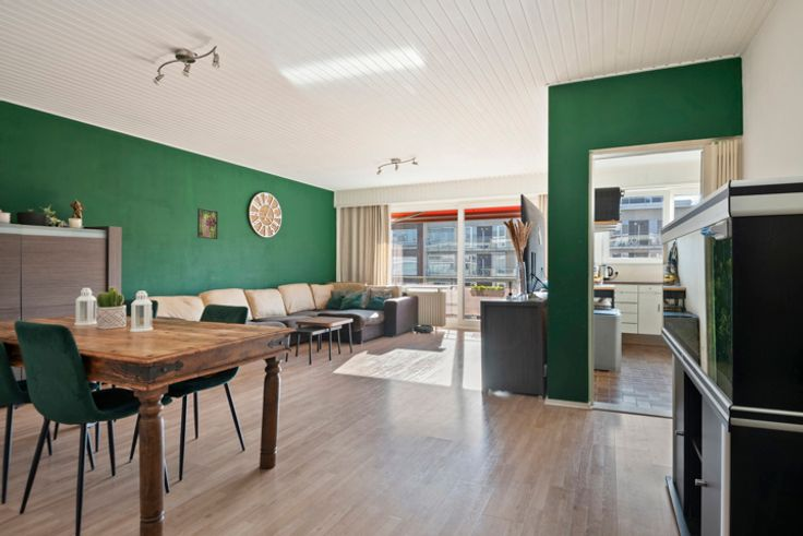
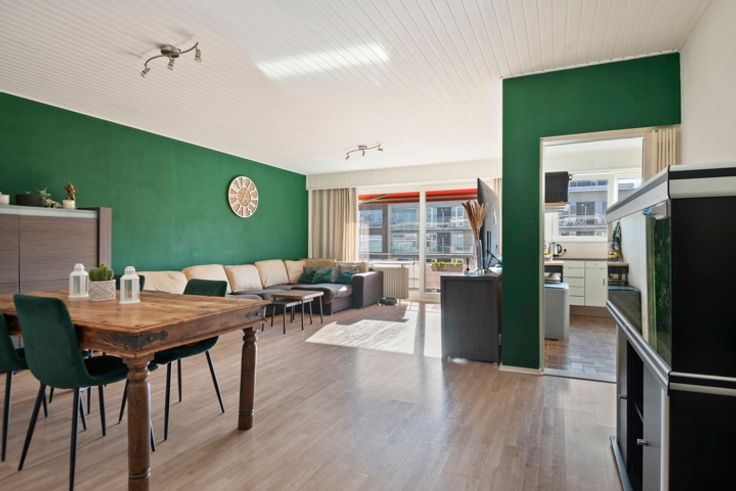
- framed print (207, 224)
